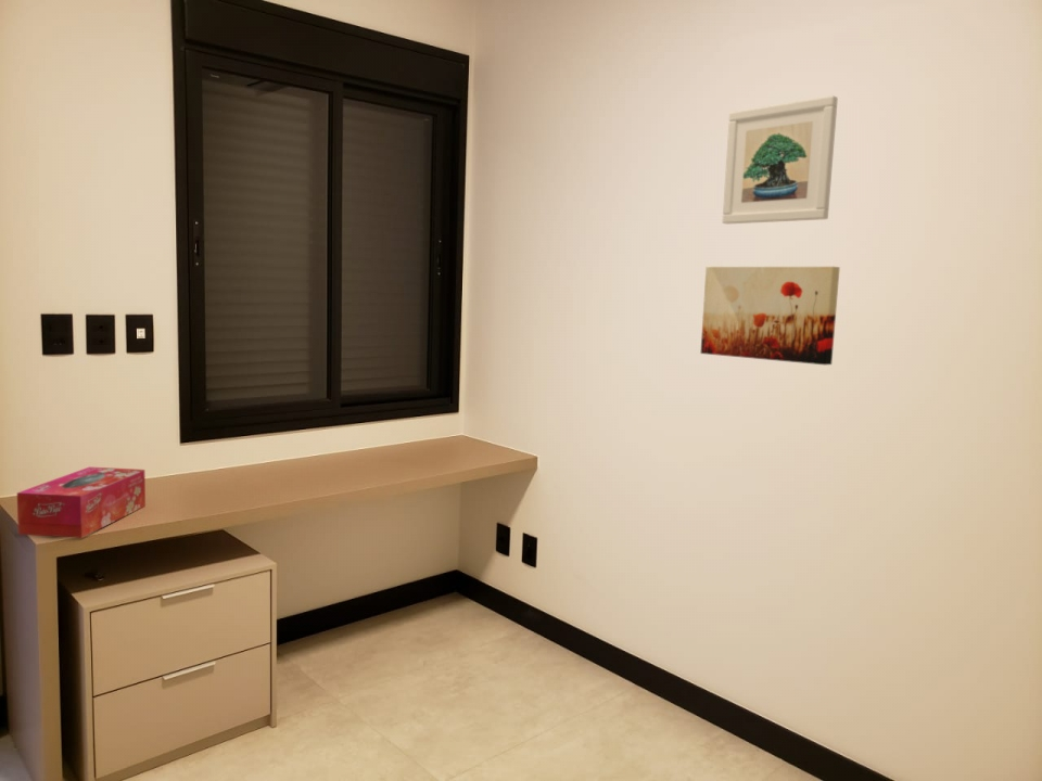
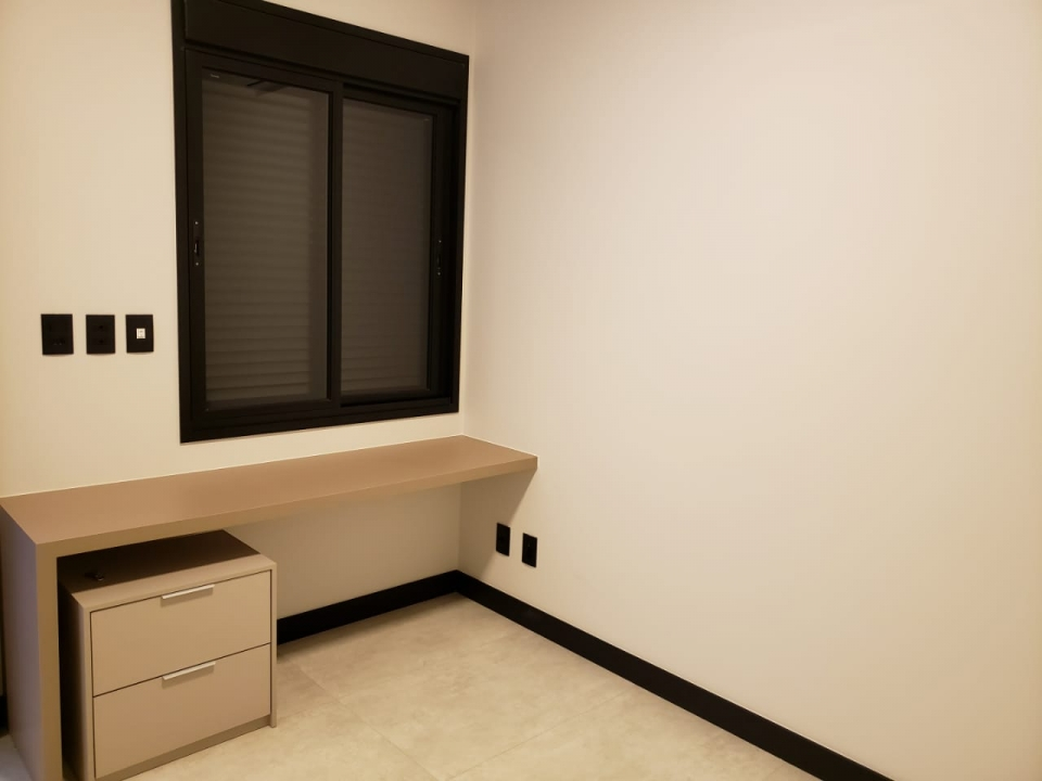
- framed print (776, 163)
- tissue box (86, 499)
- wall art (765, 312)
